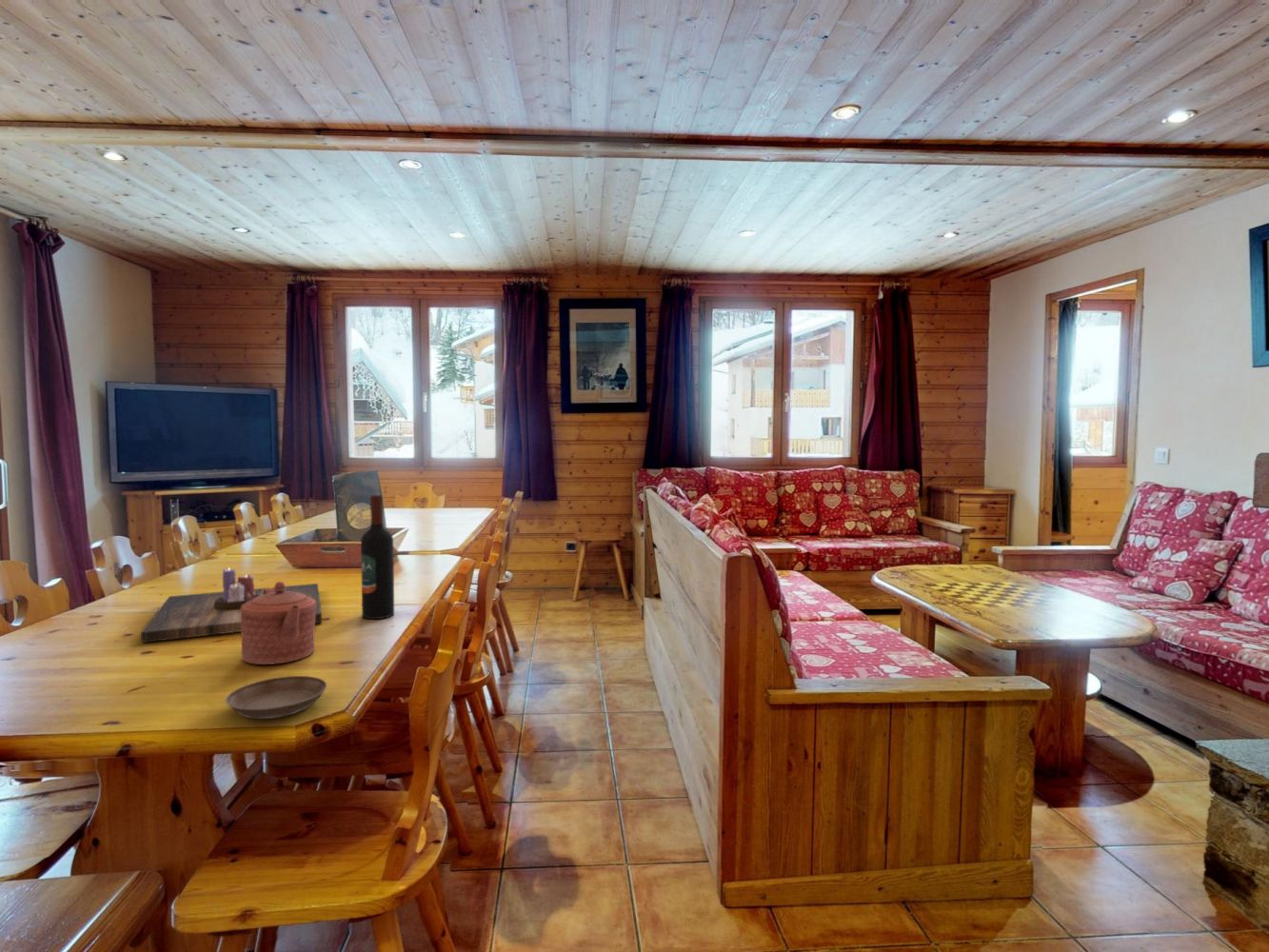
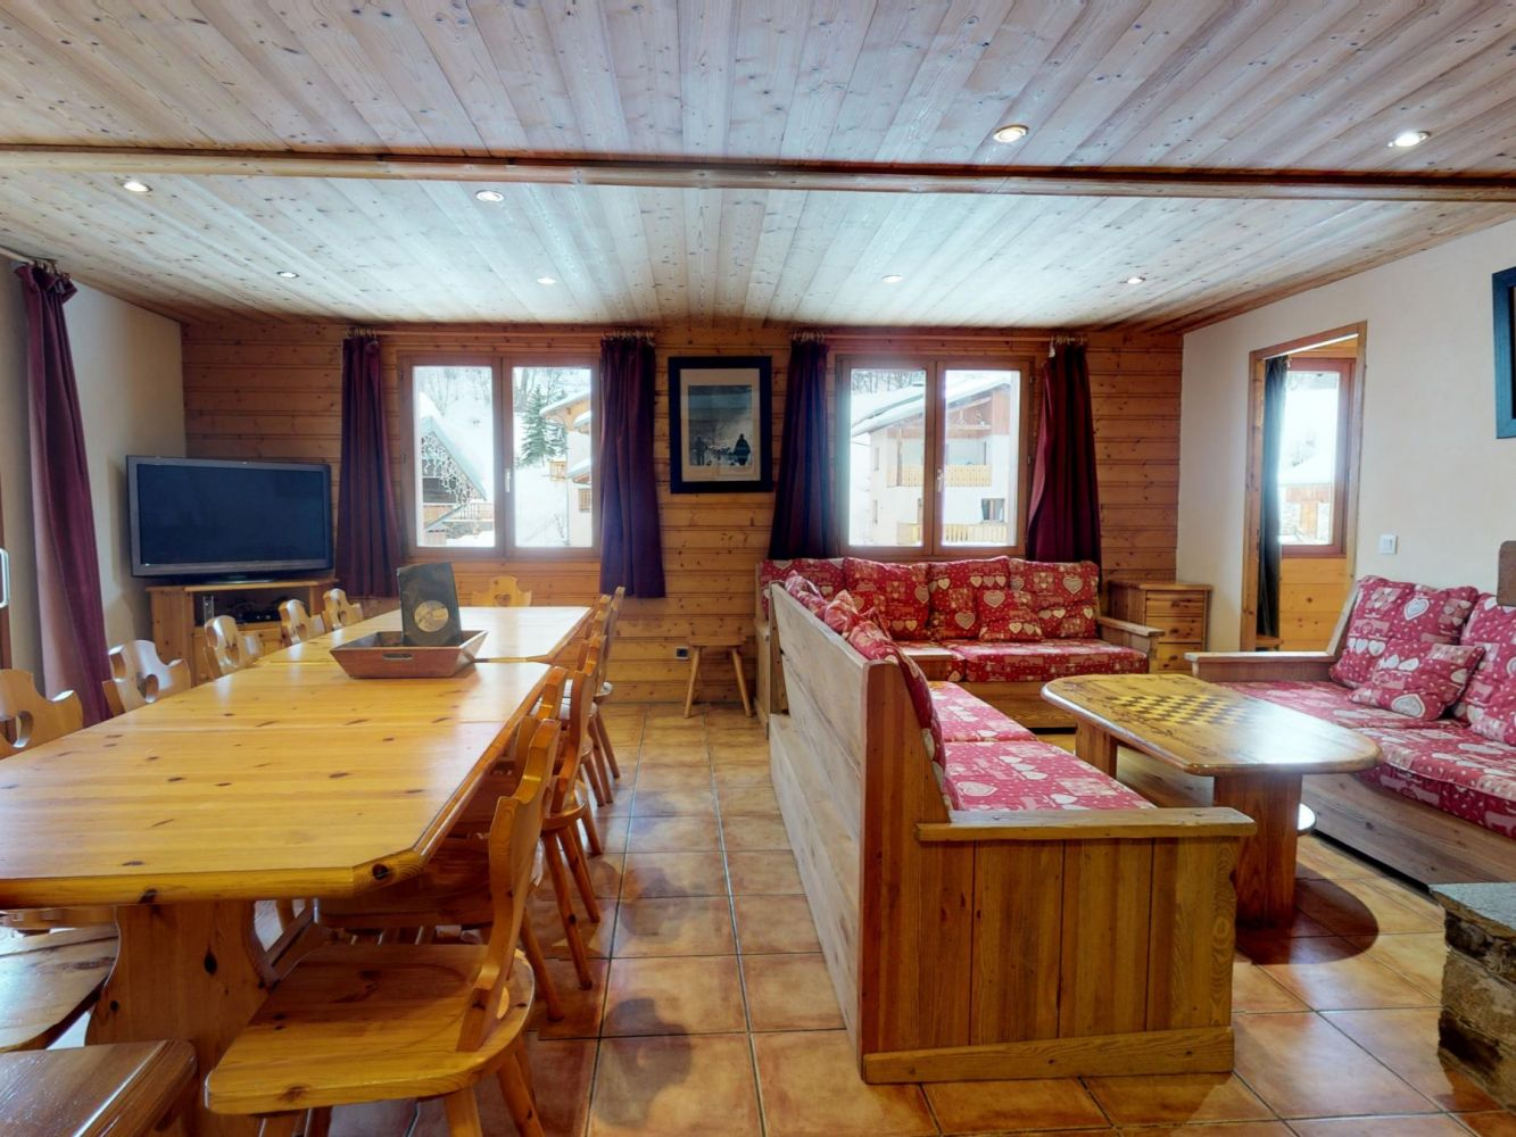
- wine bottle (377, 555)
- candle (241, 589)
- teapot (279, 618)
- saucer (278, 698)
